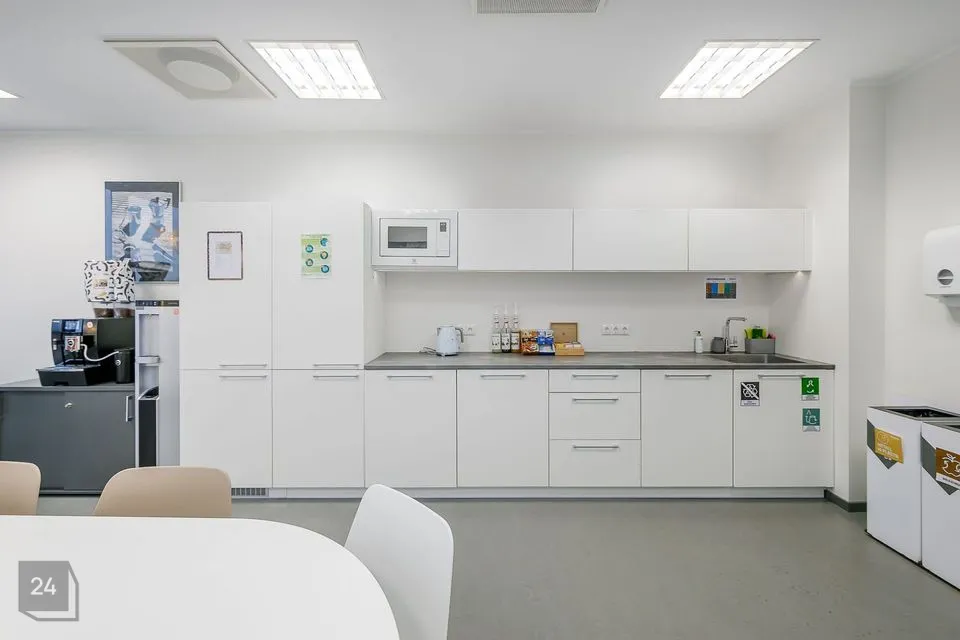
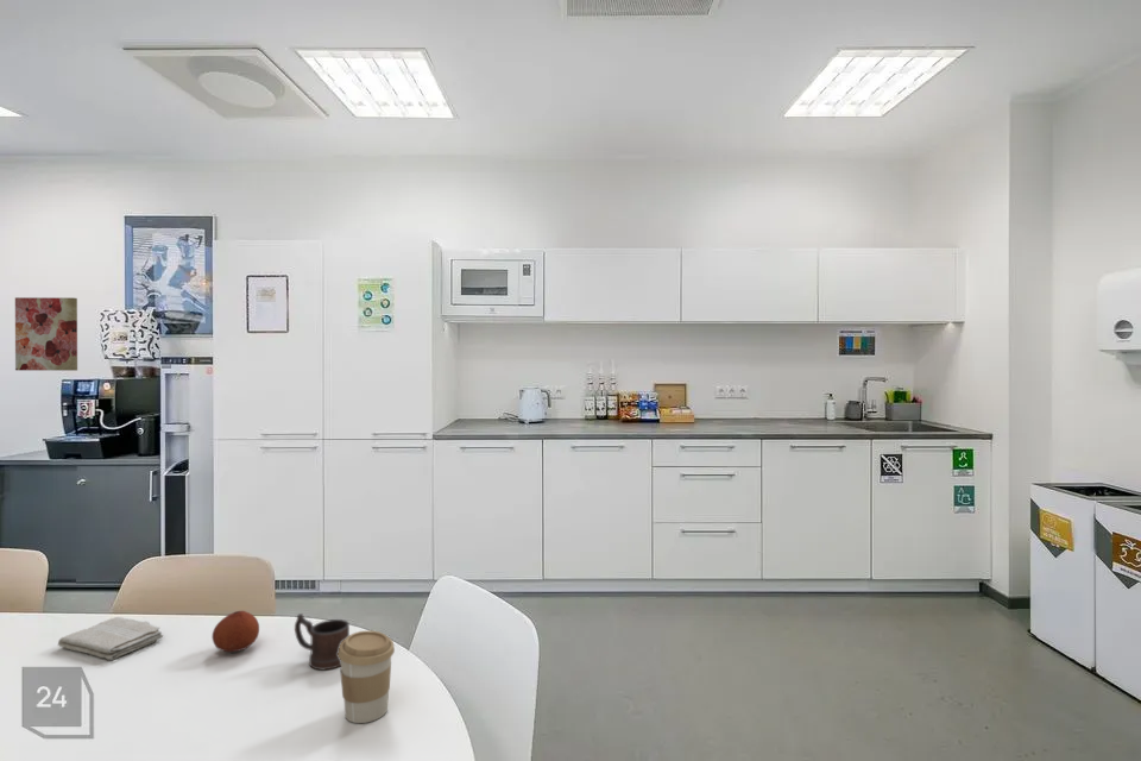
+ washcloth (112, 636)
+ fruit (235, 630)
+ coffee cup (366, 674)
+ wall art (46, 334)
+ mug (321, 637)
